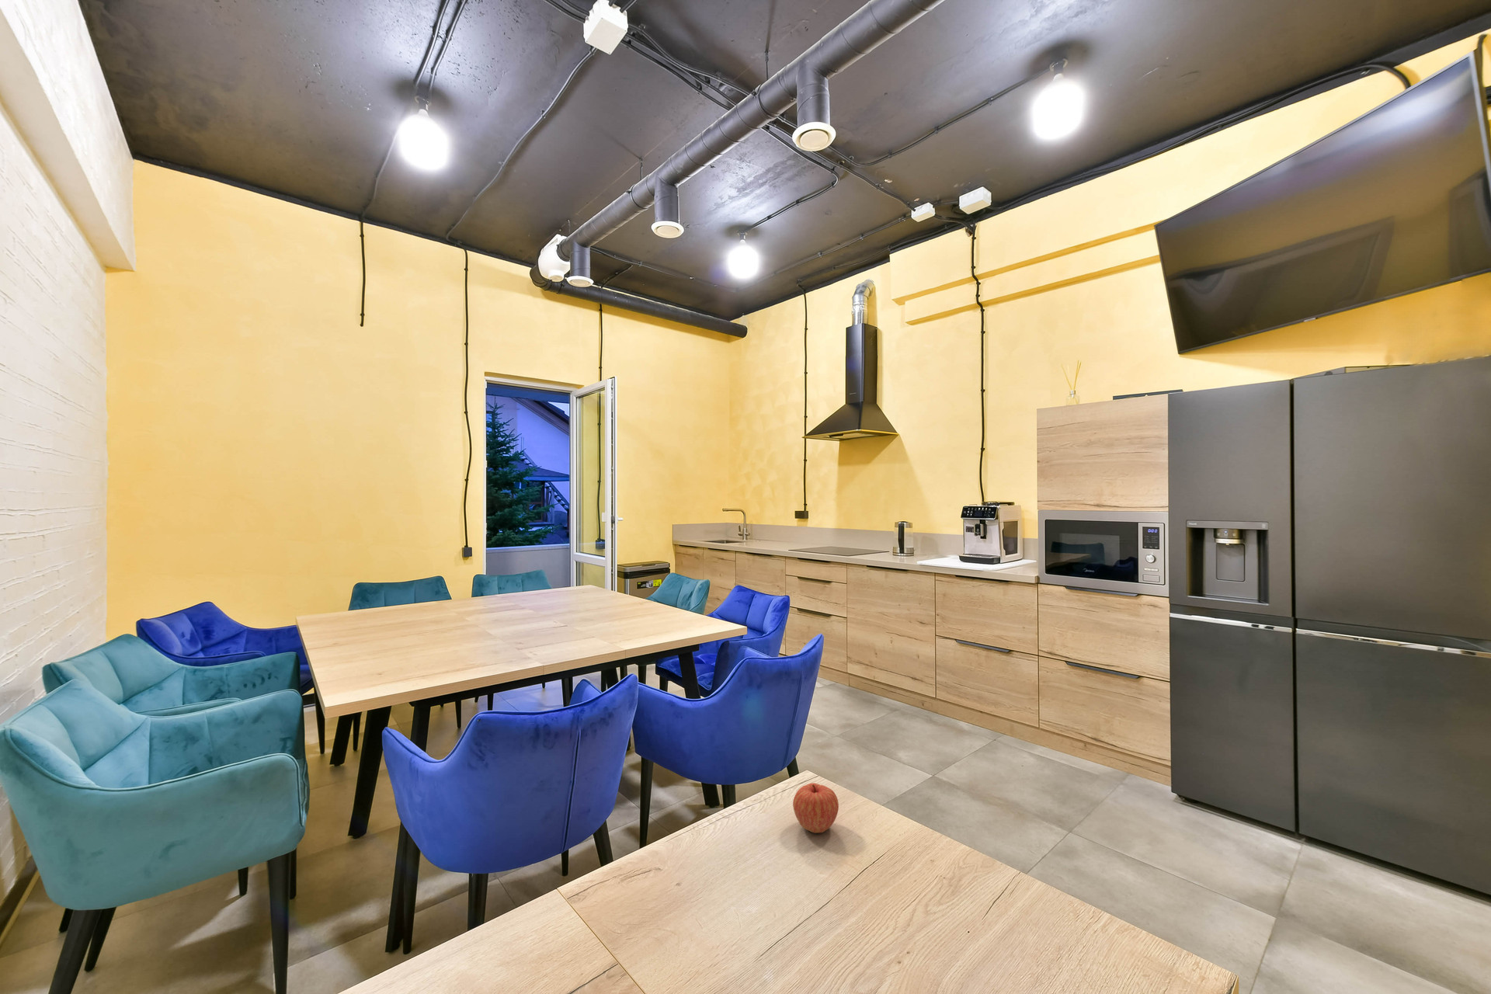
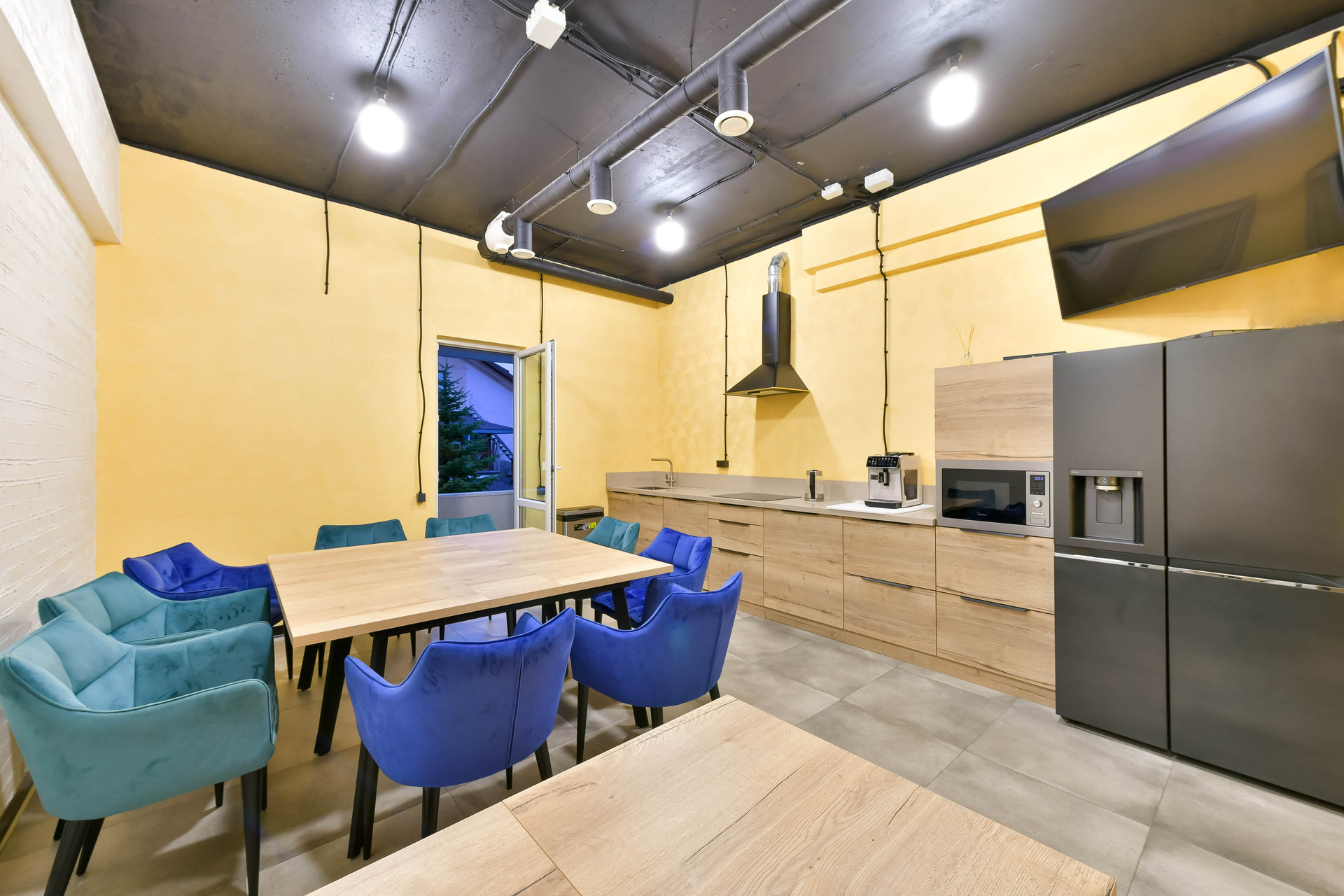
- apple (815, 805)
